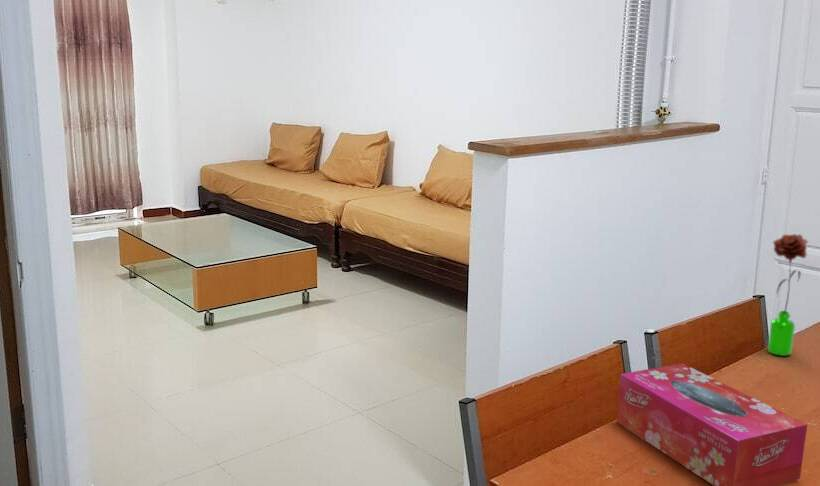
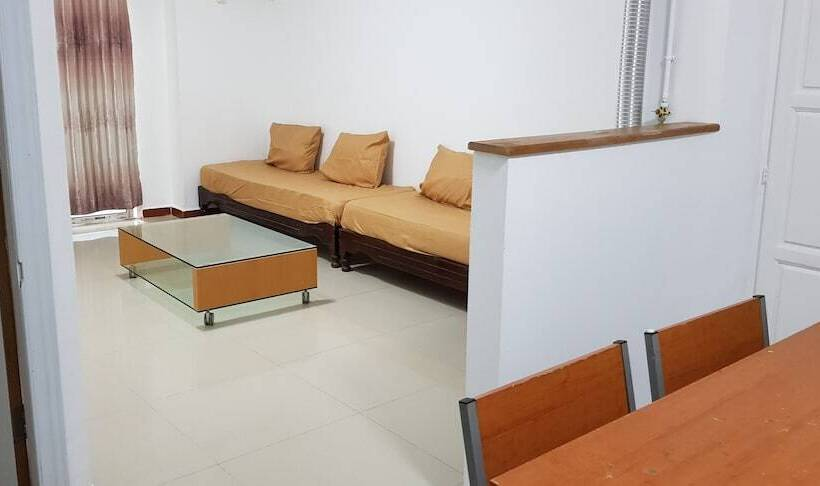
- tissue box (704, 423)
- flower (787, 294)
